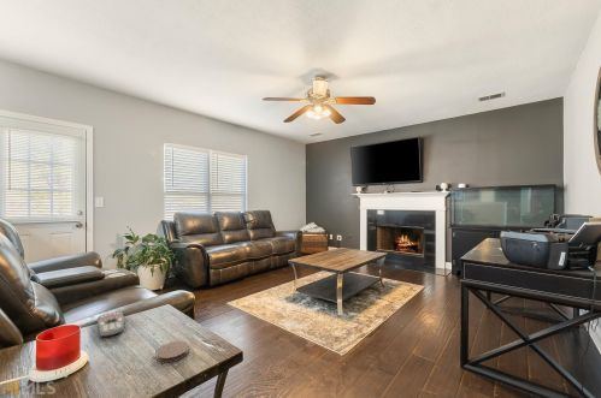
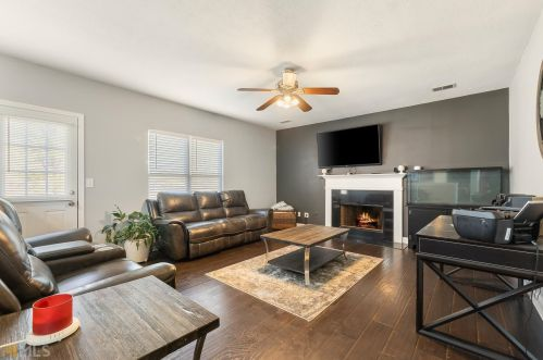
- remote control (111, 323)
- coaster (172, 351)
